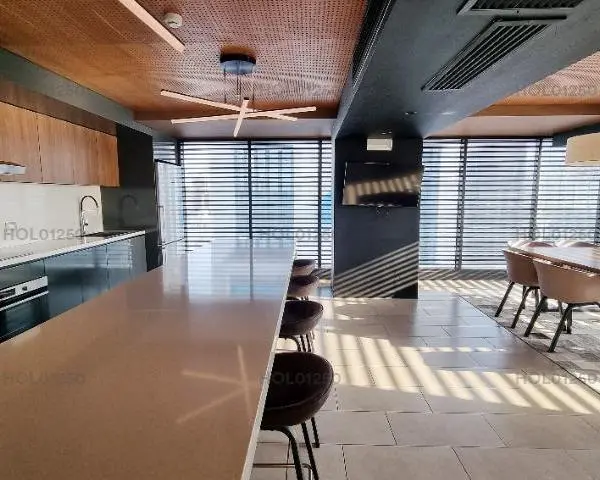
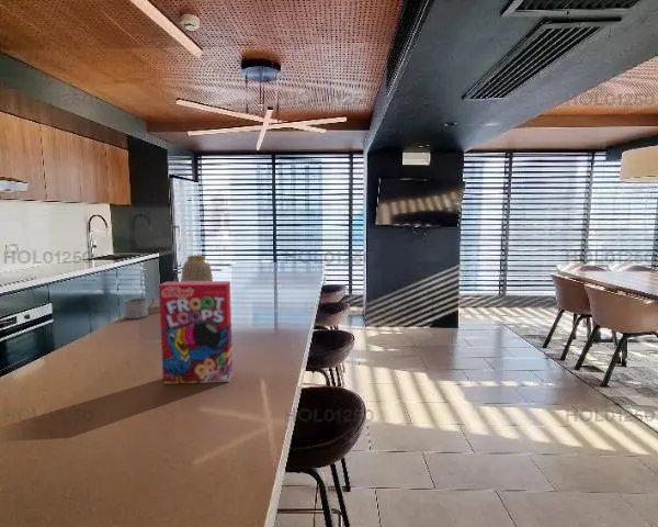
+ cereal box (197, 330)
+ mug (138, 307)
+ vase (196, 279)
